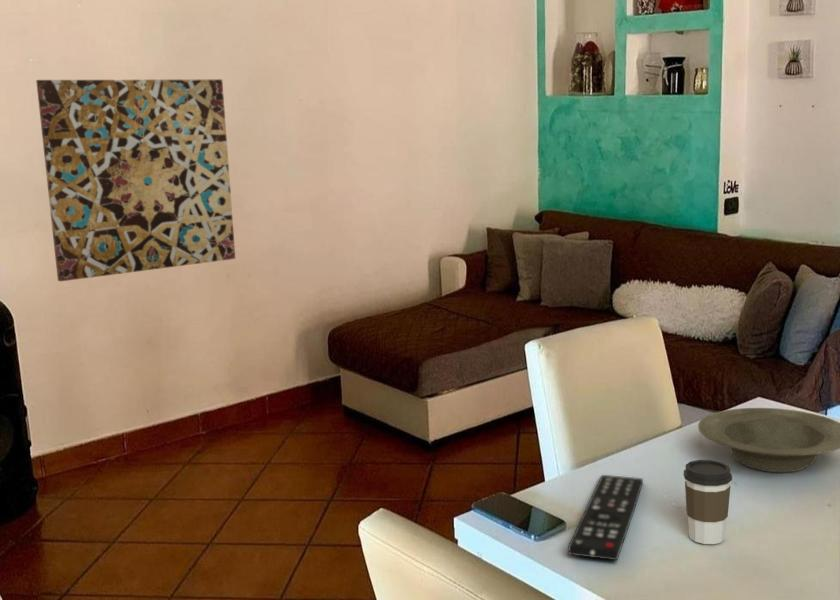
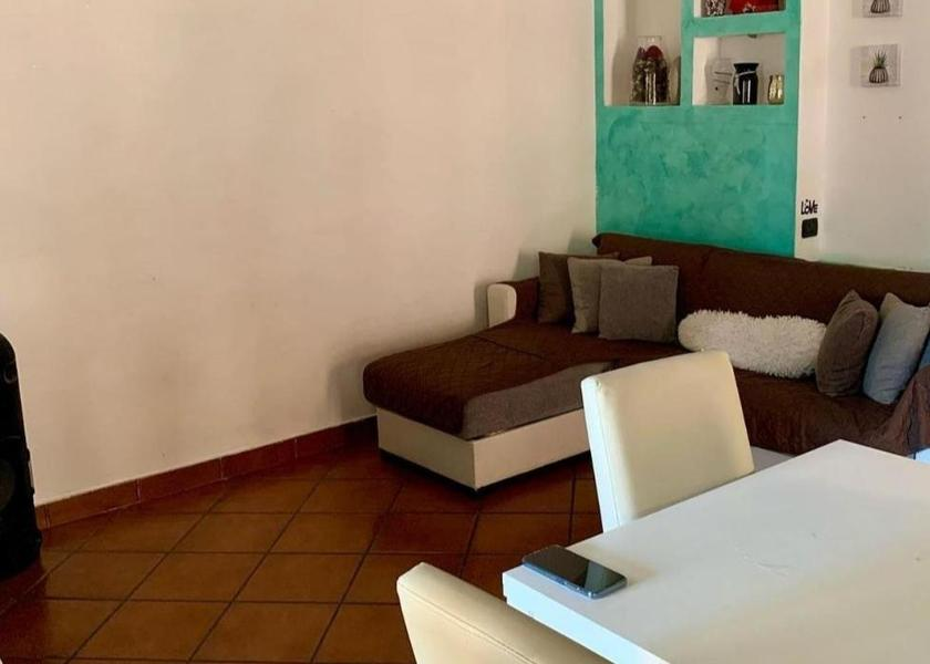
- bowl (772, 444)
- remote control (608, 512)
- wall art (143, 176)
- coffee cup (707, 502)
